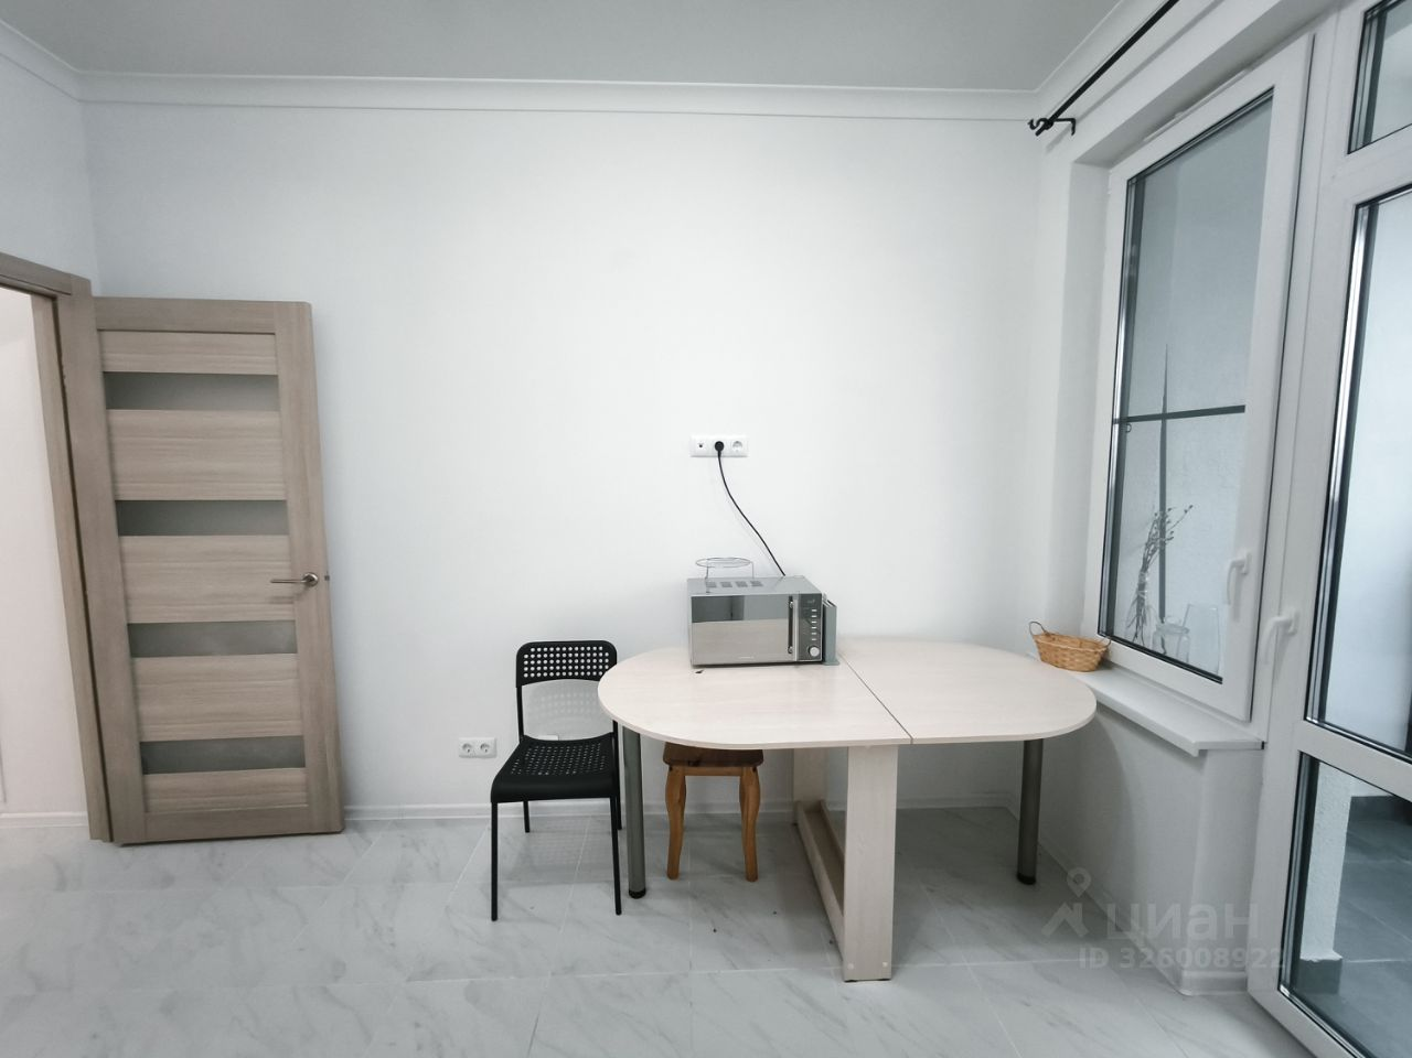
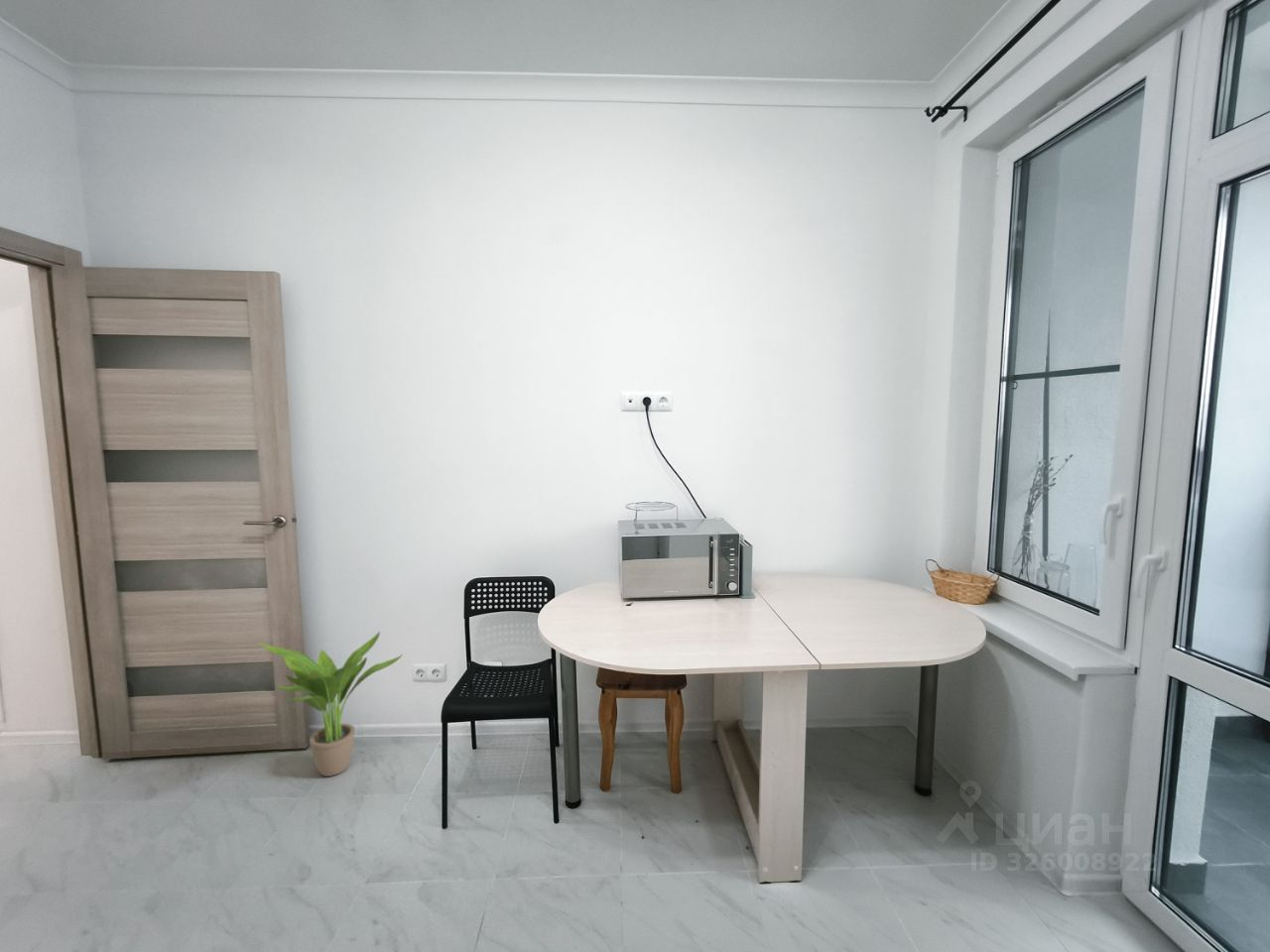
+ potted plant (328, 705)
